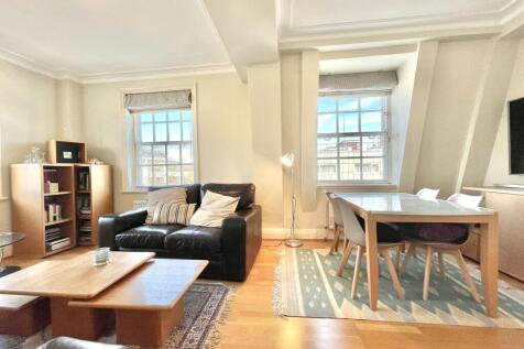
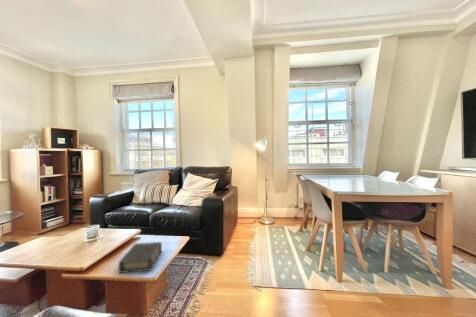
+ book (142, 255)
